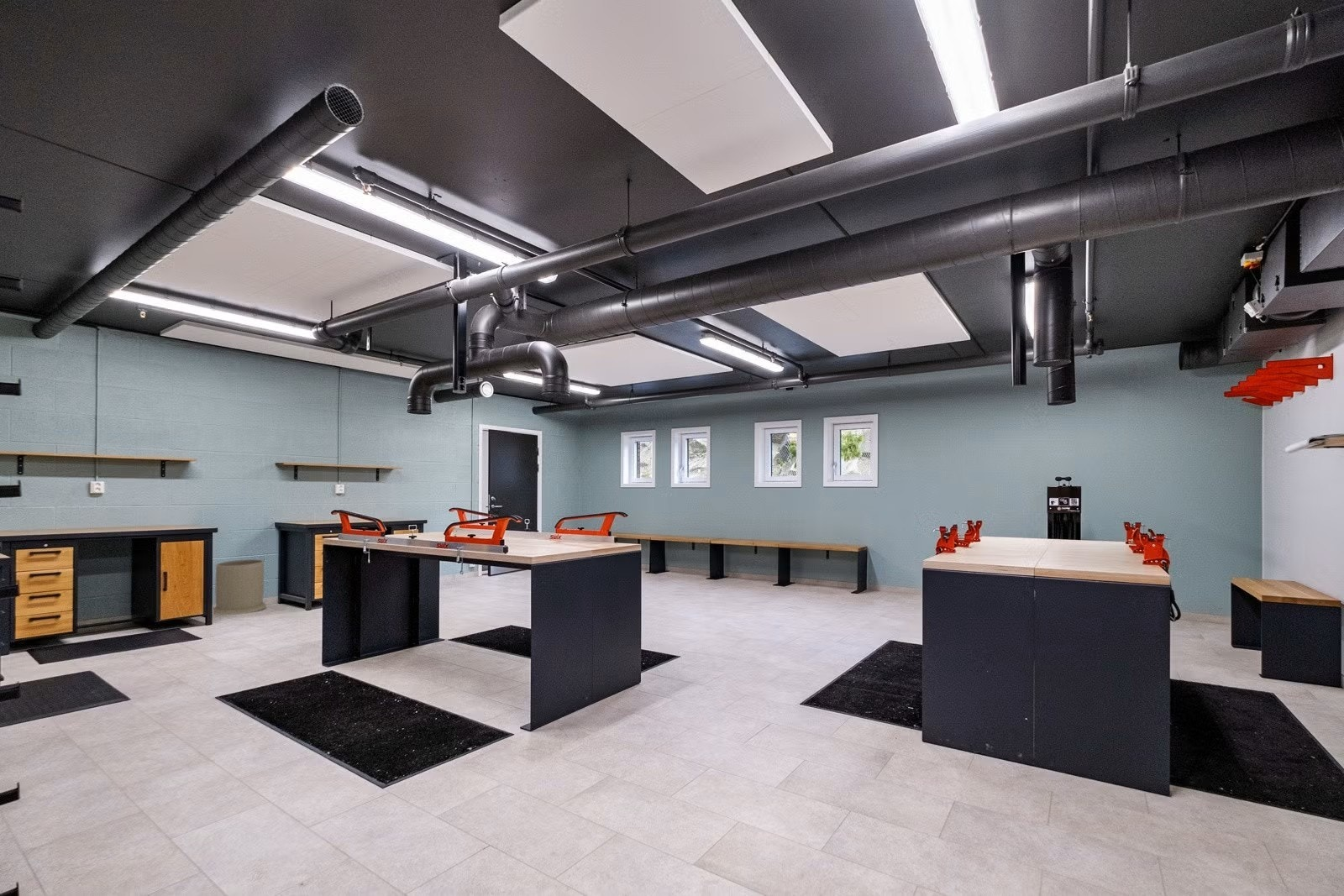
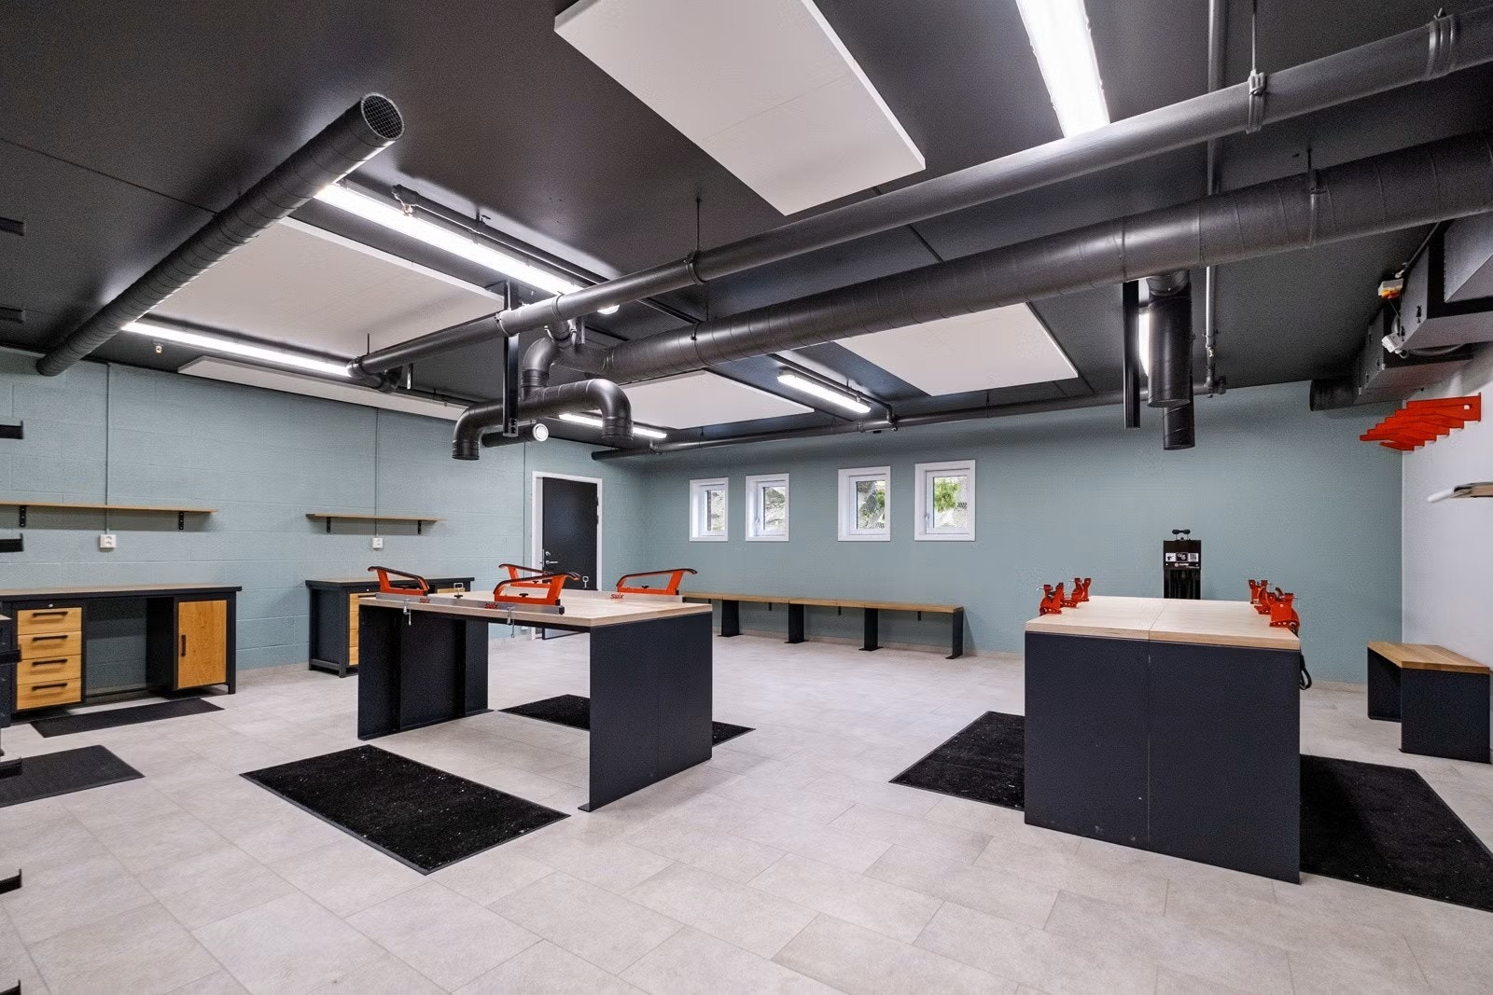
- trash can (239, 585)
